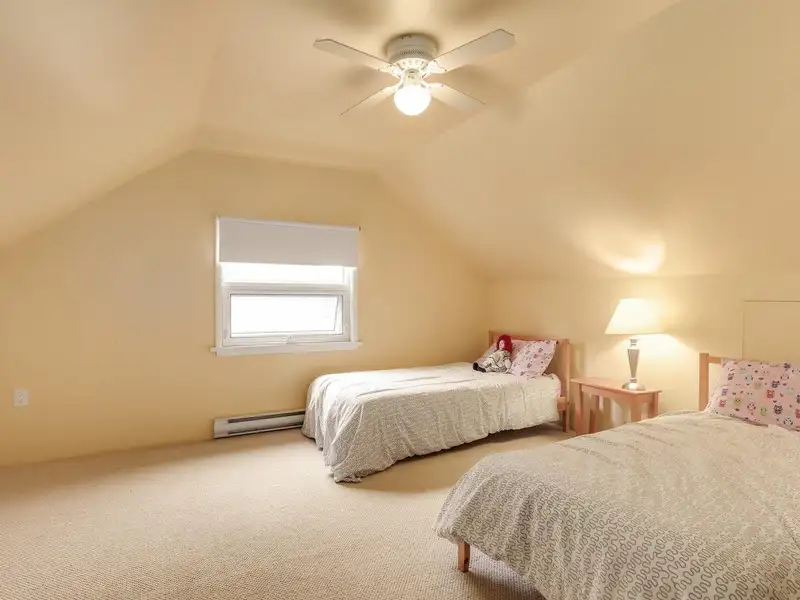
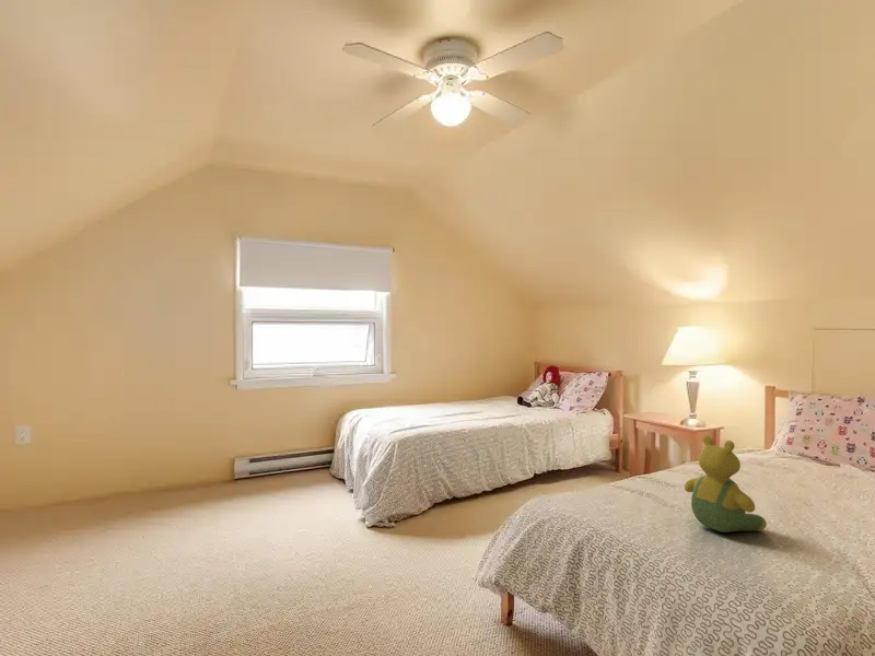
+ teddy bear (726, 482)
